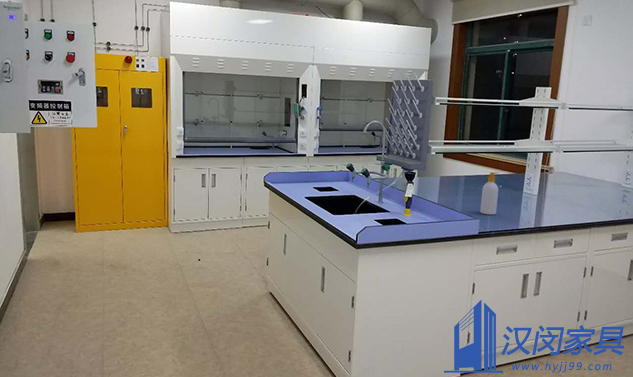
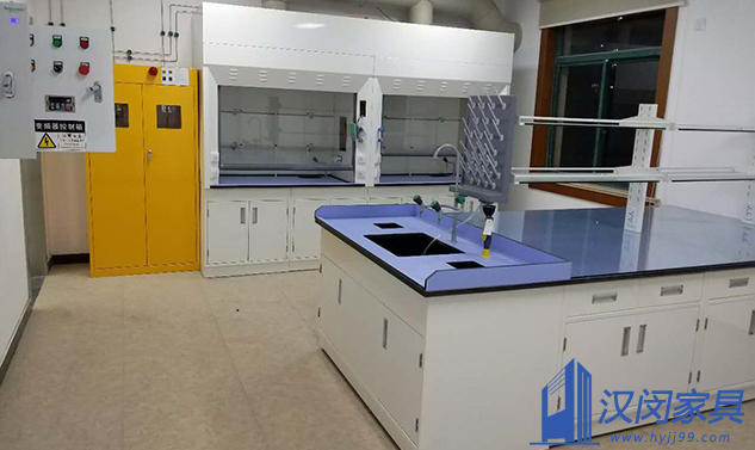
- soap bottle (490, 192)
